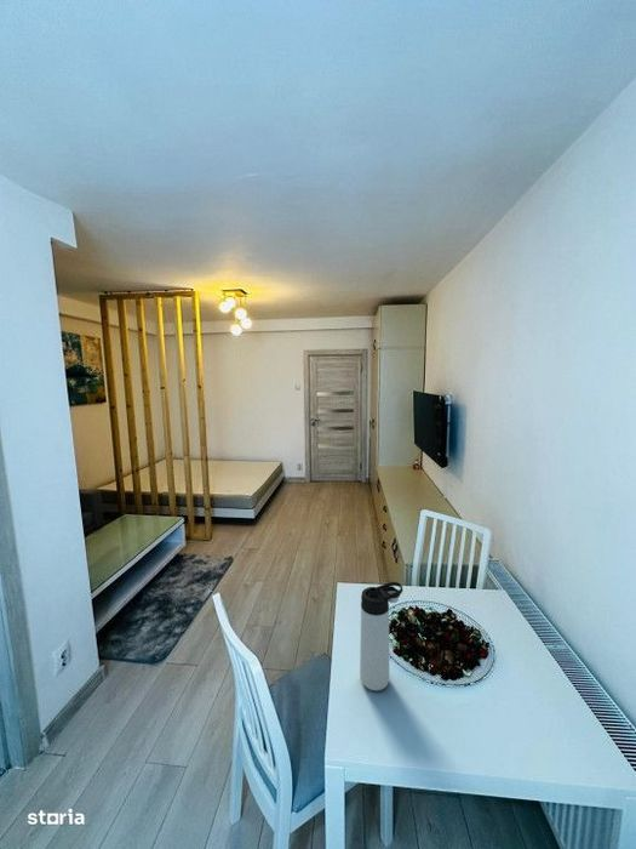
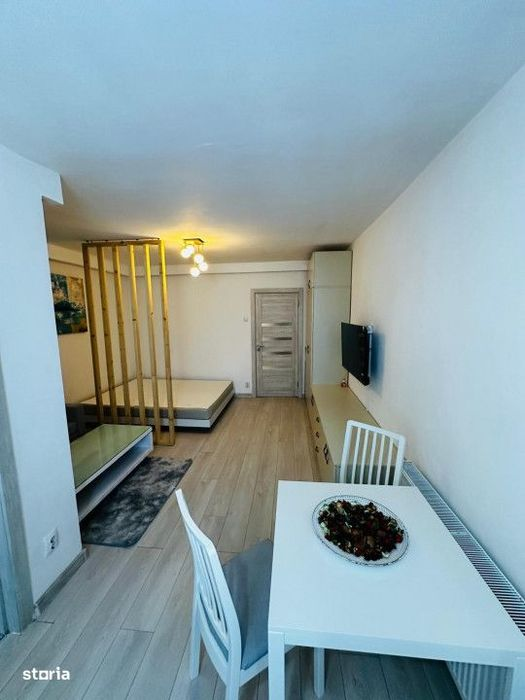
- thermos bottle (380, 633)
